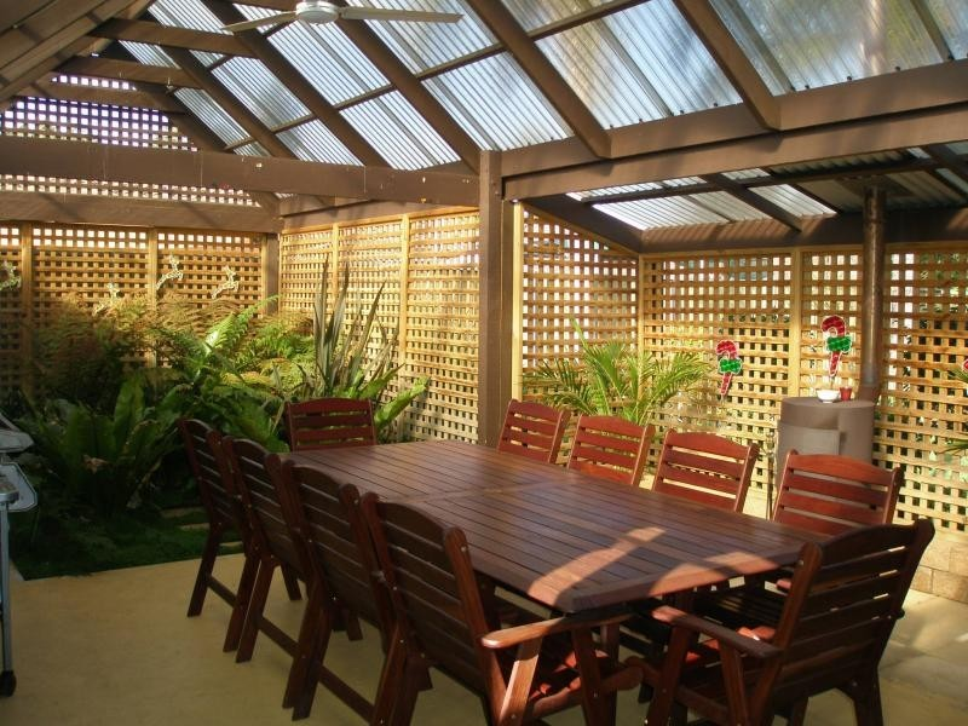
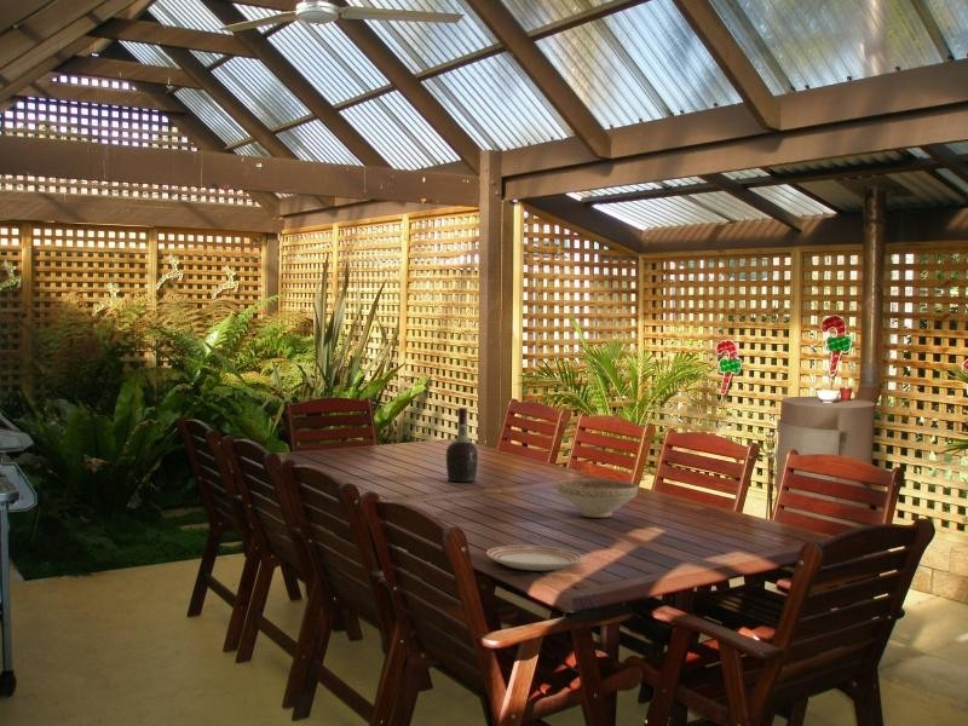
+ cognac bottle (461, 443)
+ decorative bowl (597, 499)
+ dinner plate (534, 558)
